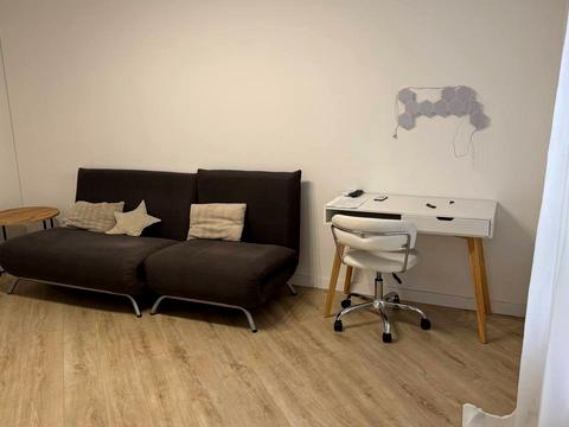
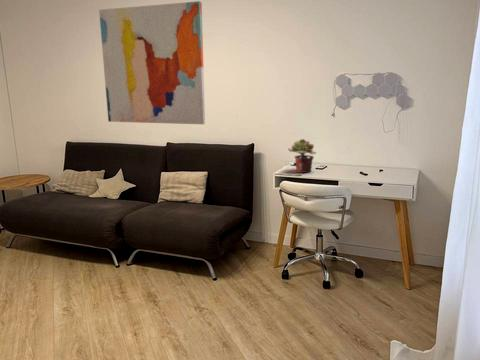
+ wall art (151, 66)
+ potted plant (301, 155)
